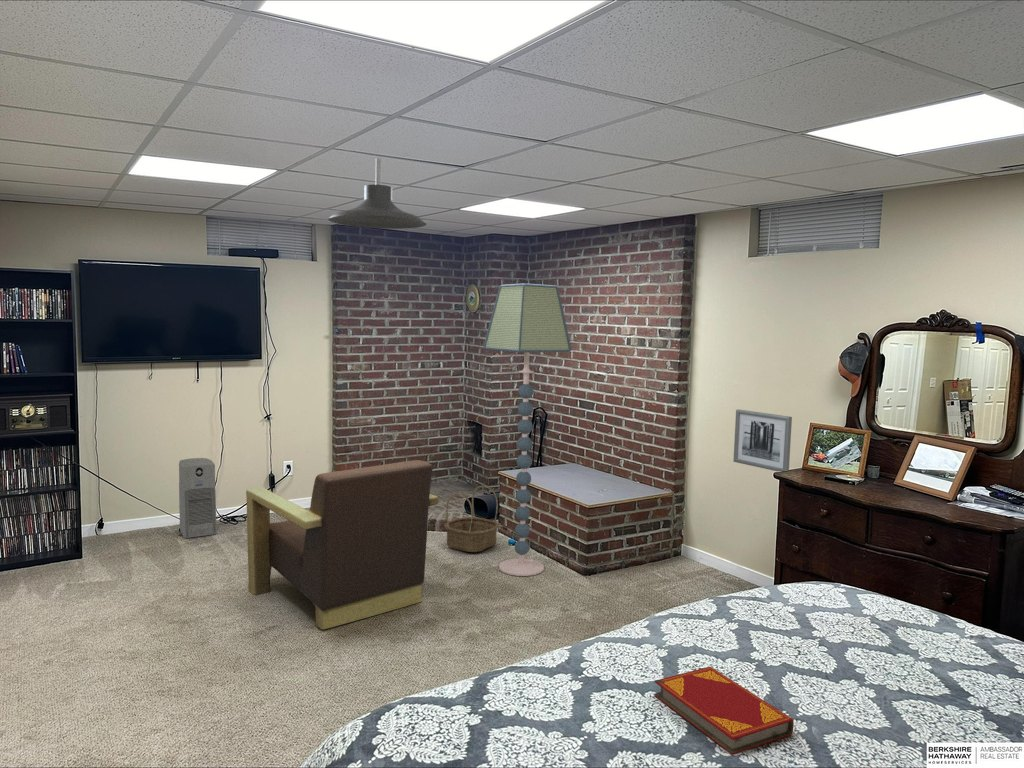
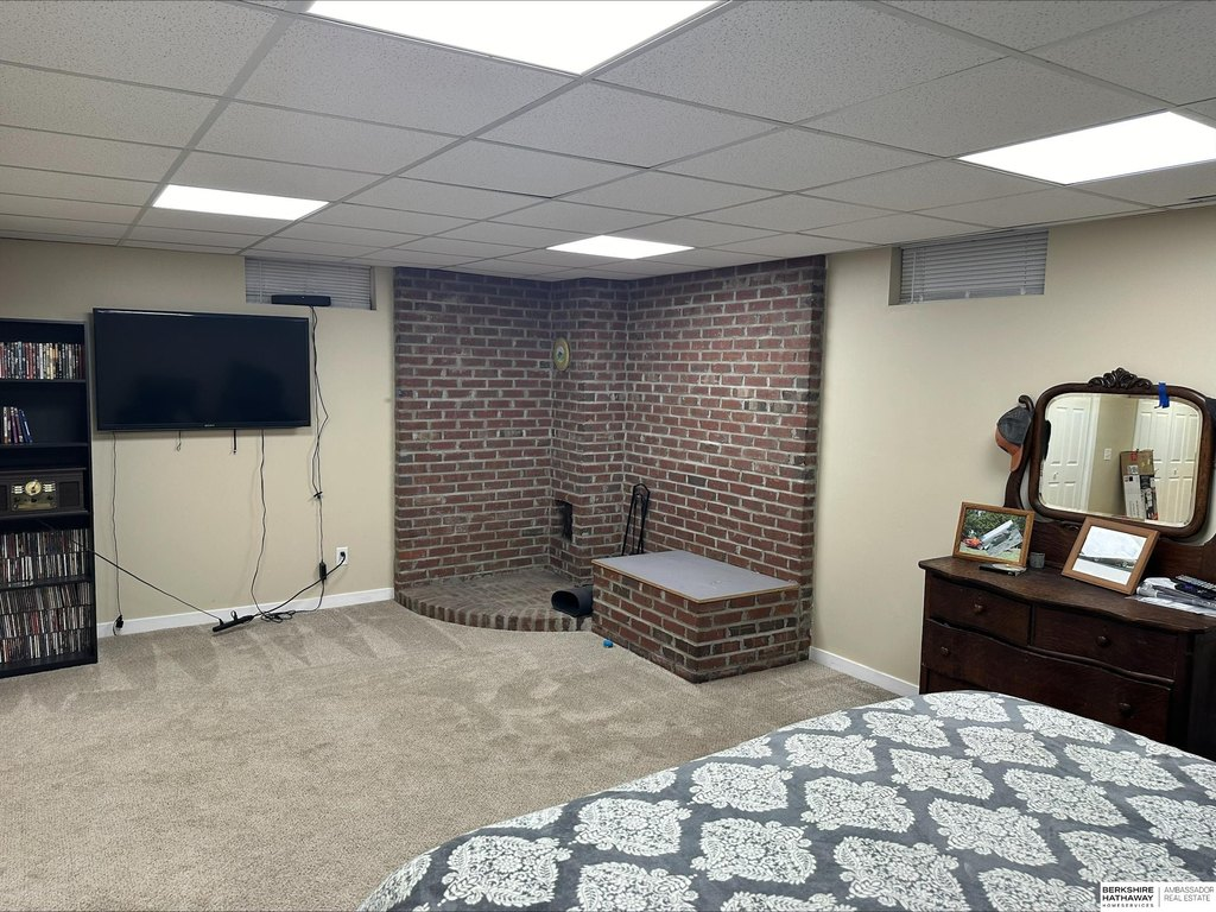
- armchair (344, 526)
- wall art (761, 440)
- basket (472, 518)
- pendant light (378, 190)
- hardback book (720, 706)
- floor lamp (524, 428)
- speaker (196, 496)
